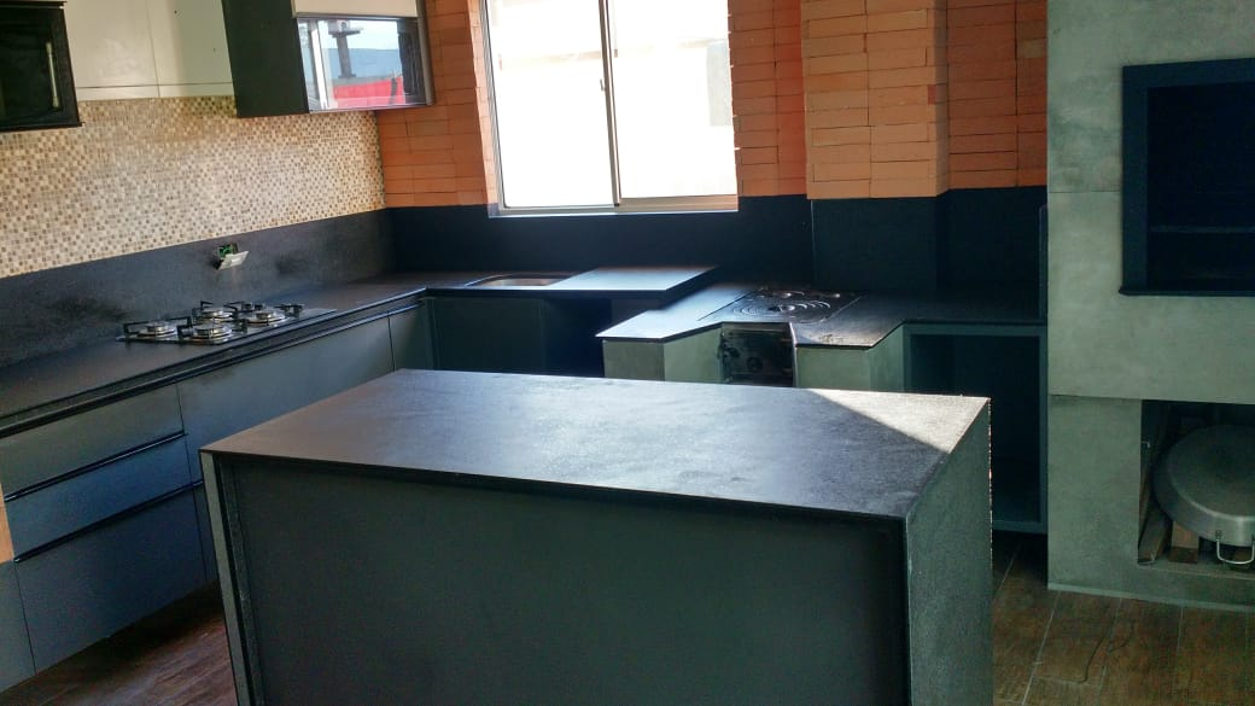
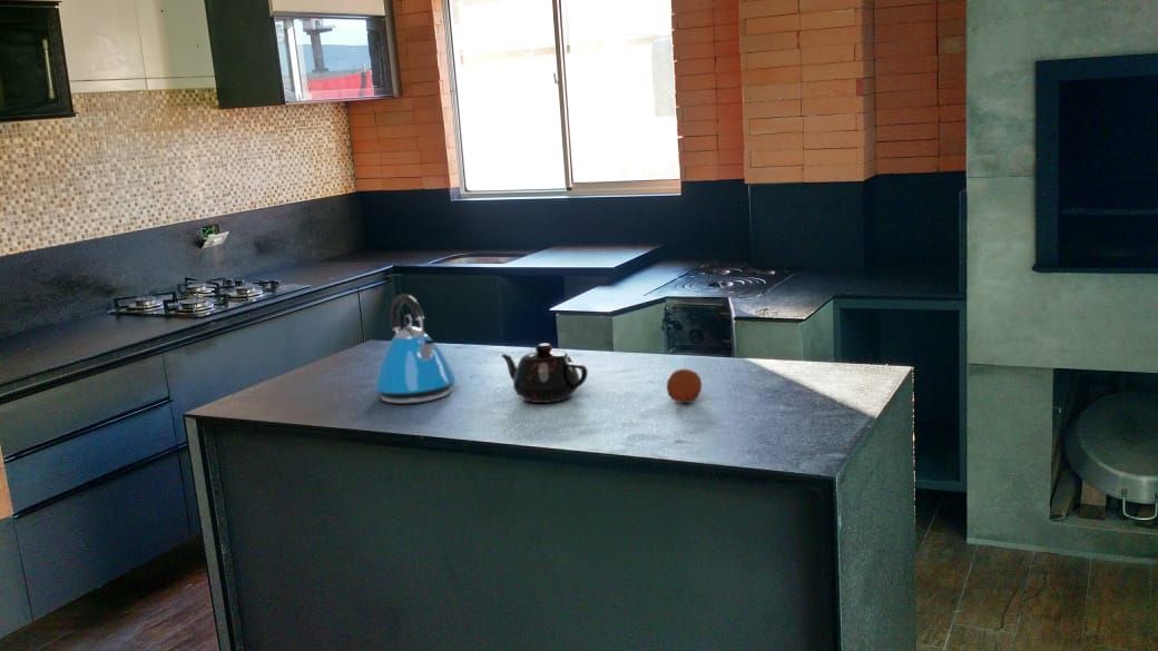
+ teapot (542, 371)
+ orange (684, 385)
+ kettle (409, 344)
